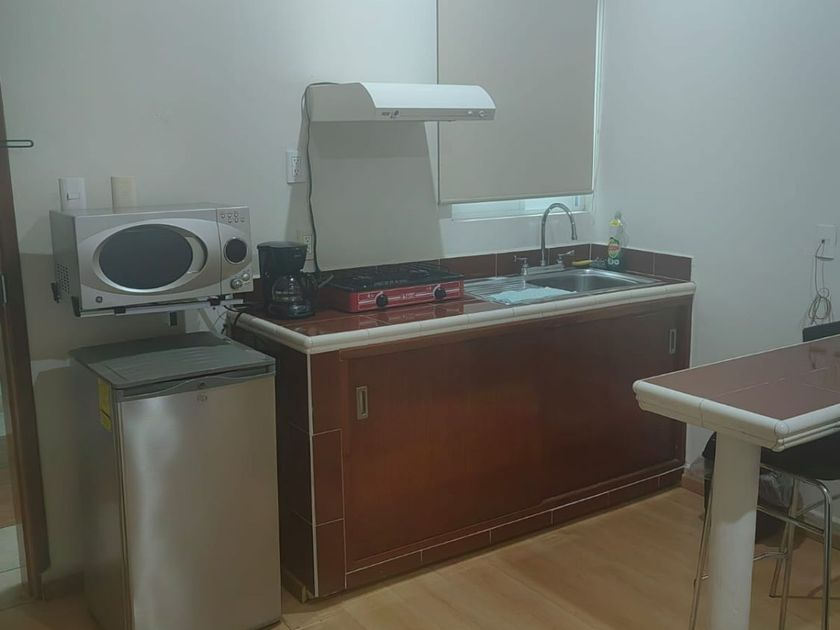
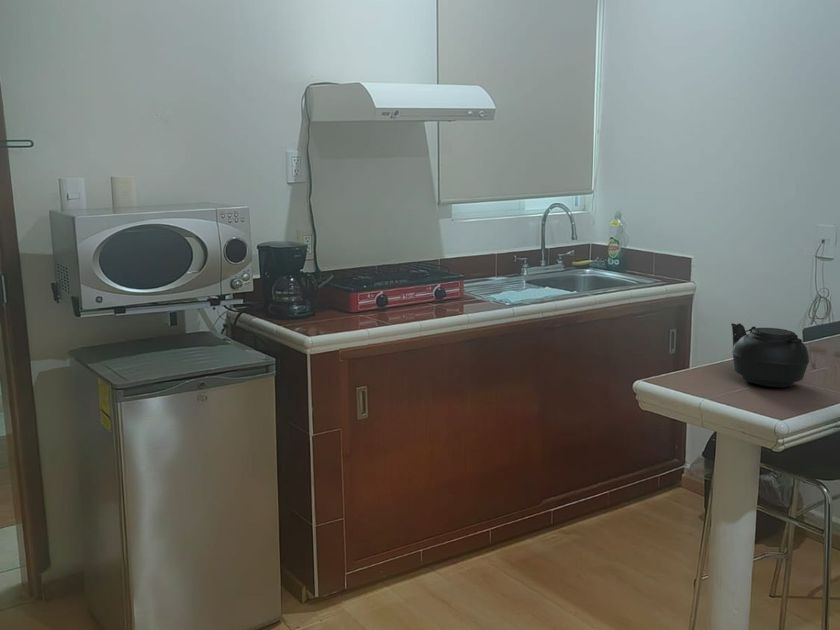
+ teapot (764, 355)
